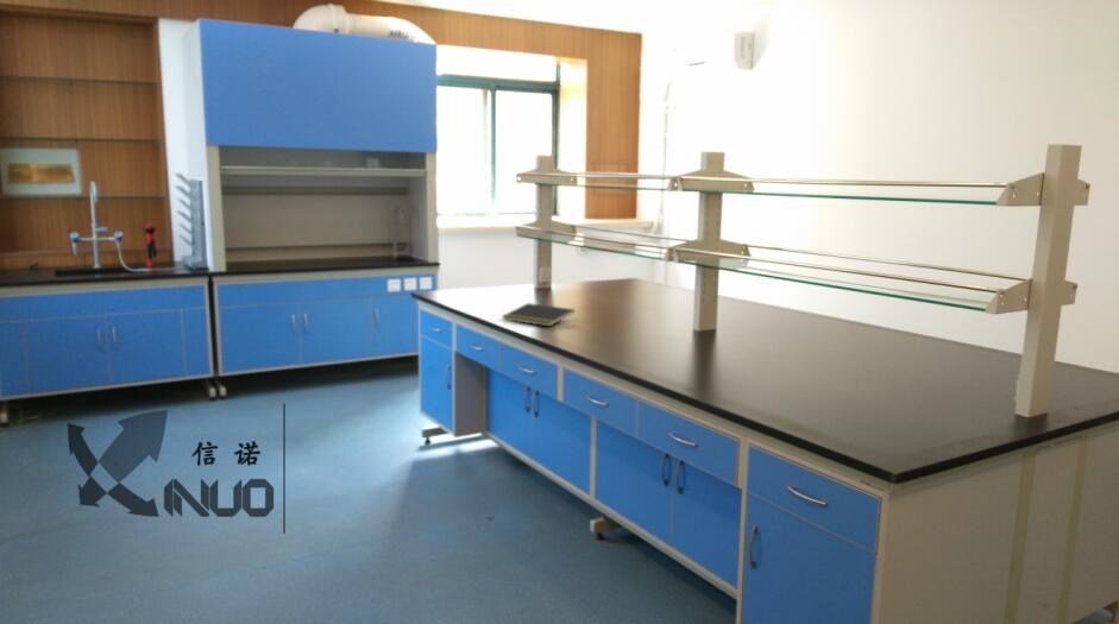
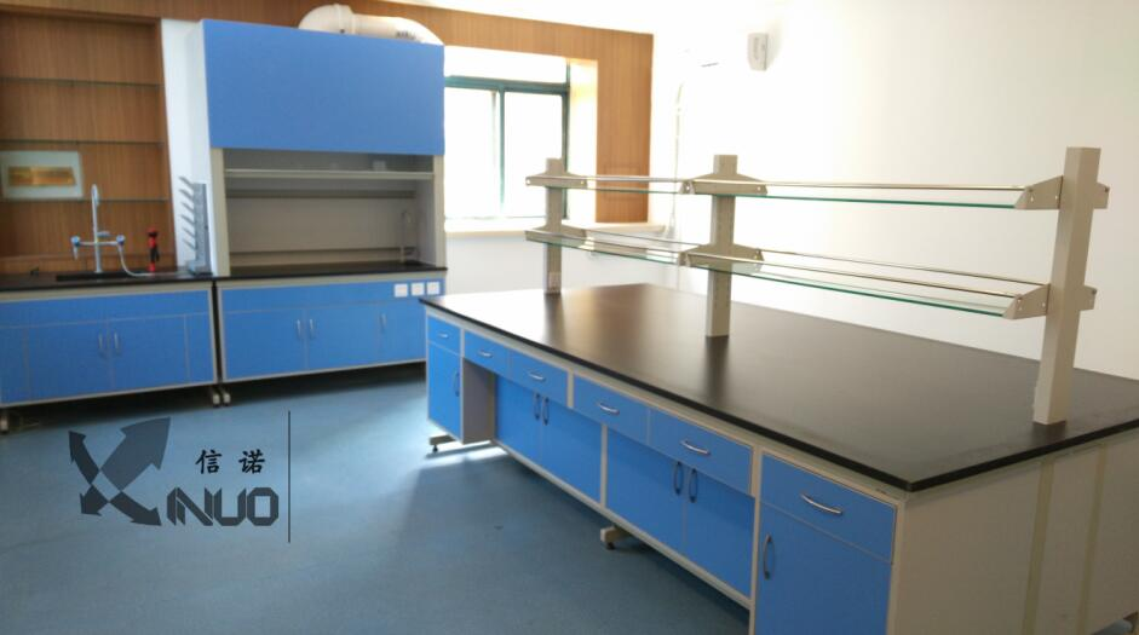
- notepad (538, 314)
